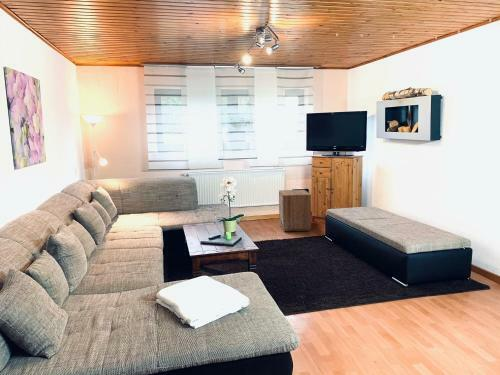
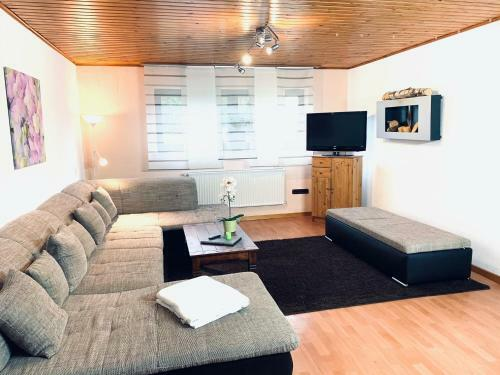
- nightstand (294, 209)
